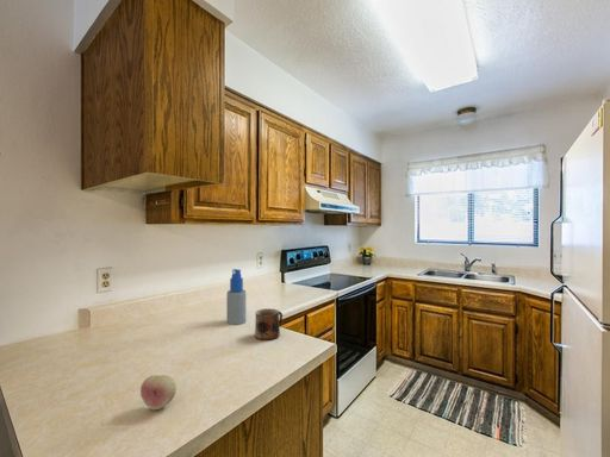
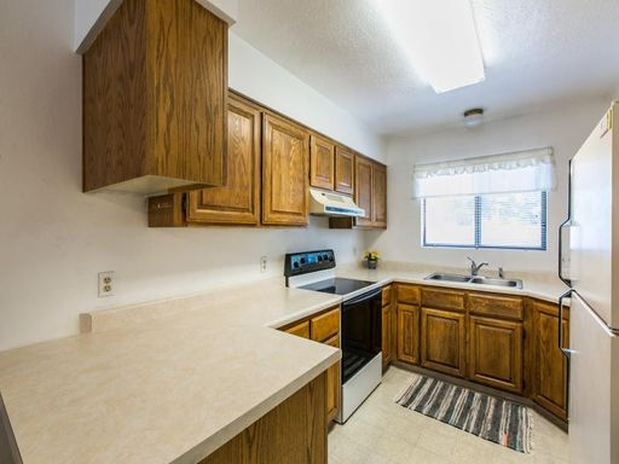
- spray bottle (236, 295)
- fruit (157, 392)
- mug (268, 323)
